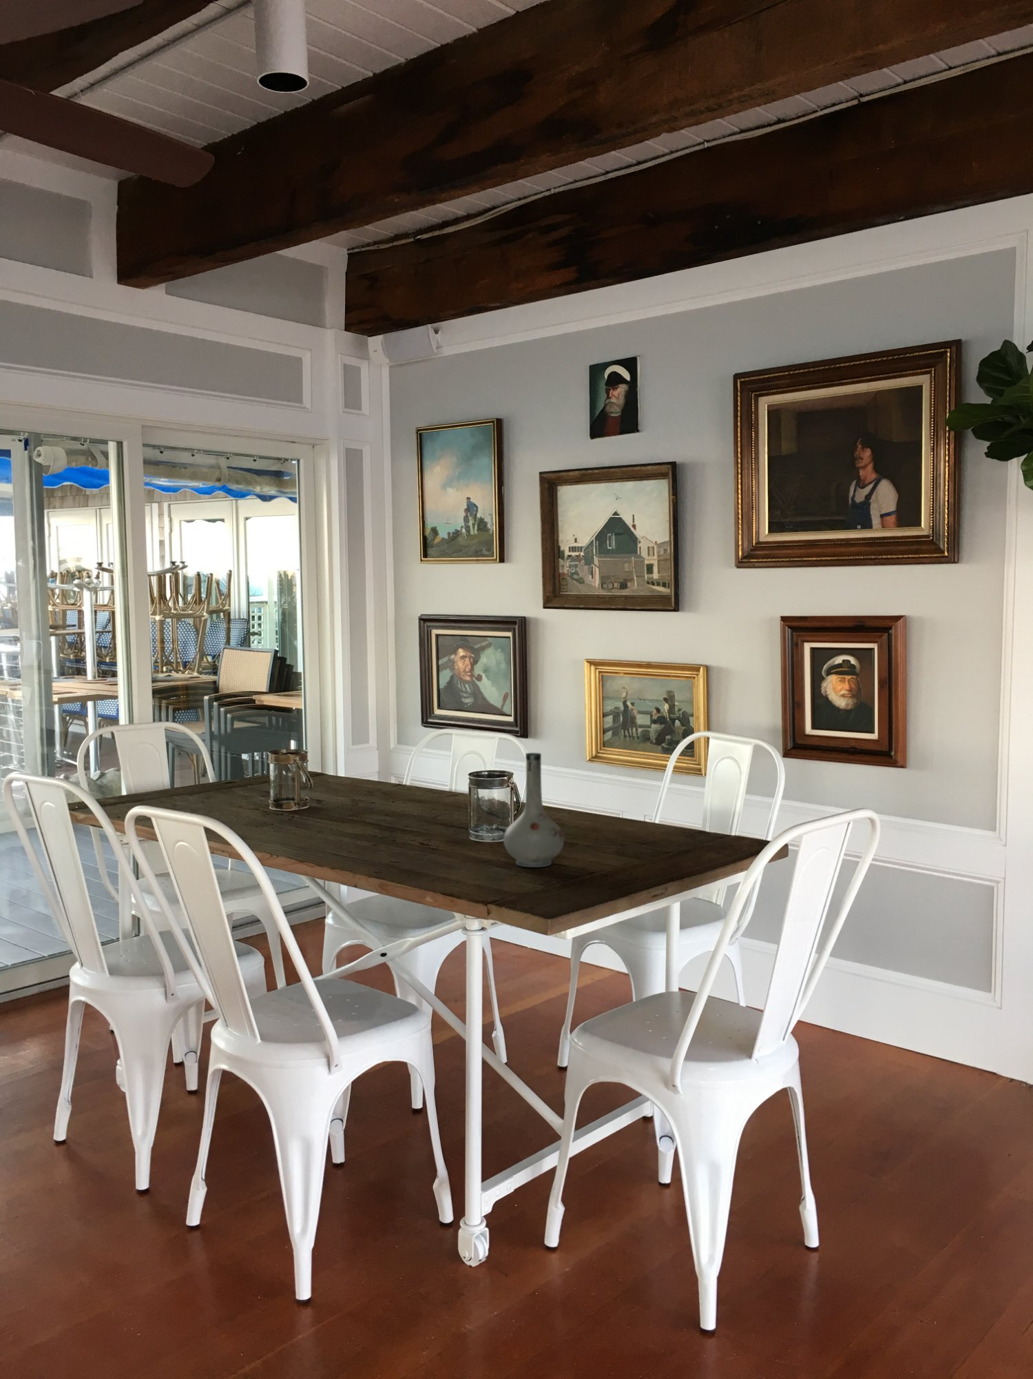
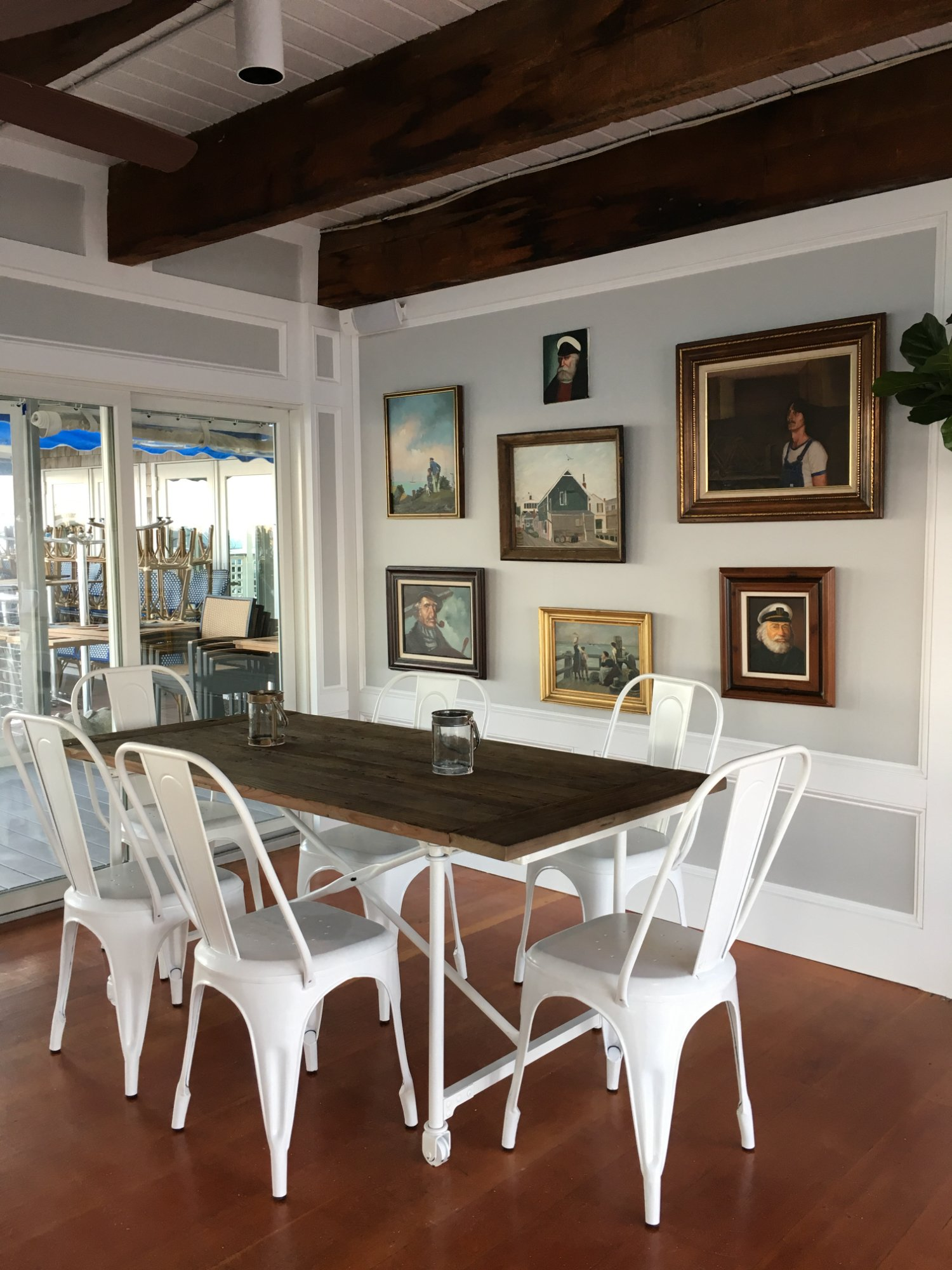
- vase (533, 809)
